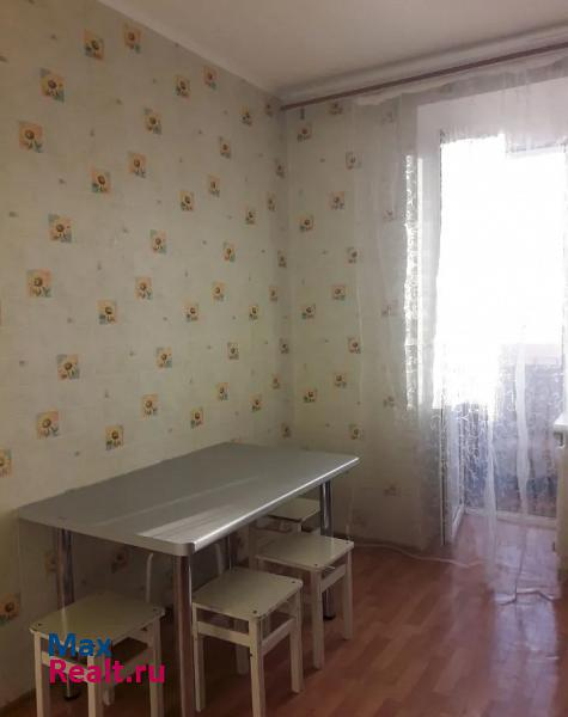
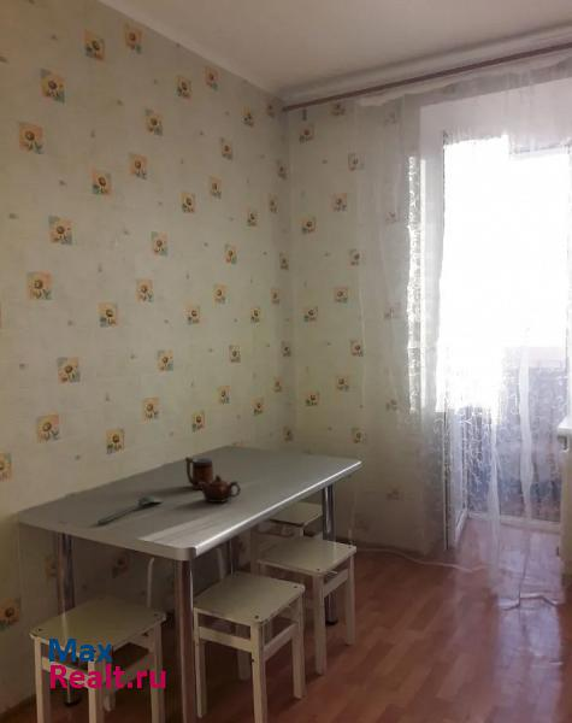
+ spoon (132, 507)
+ mug (199, 471)
+ teapot (219, 487)
